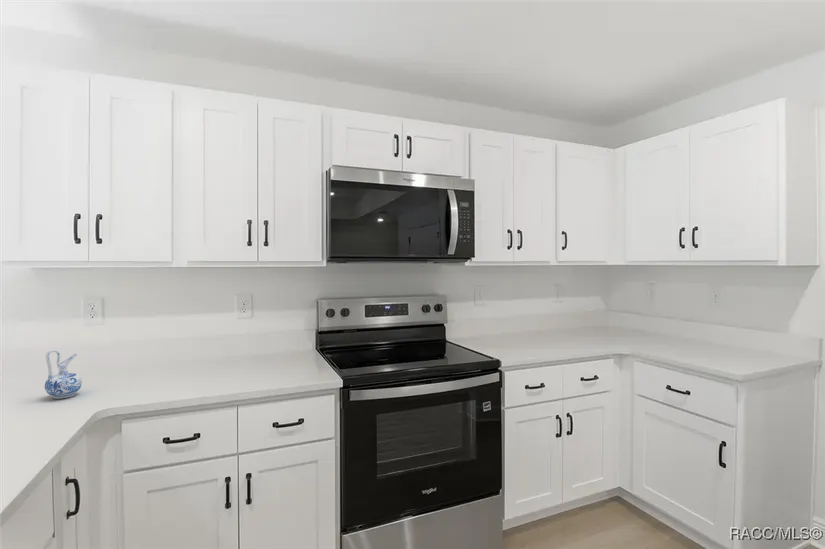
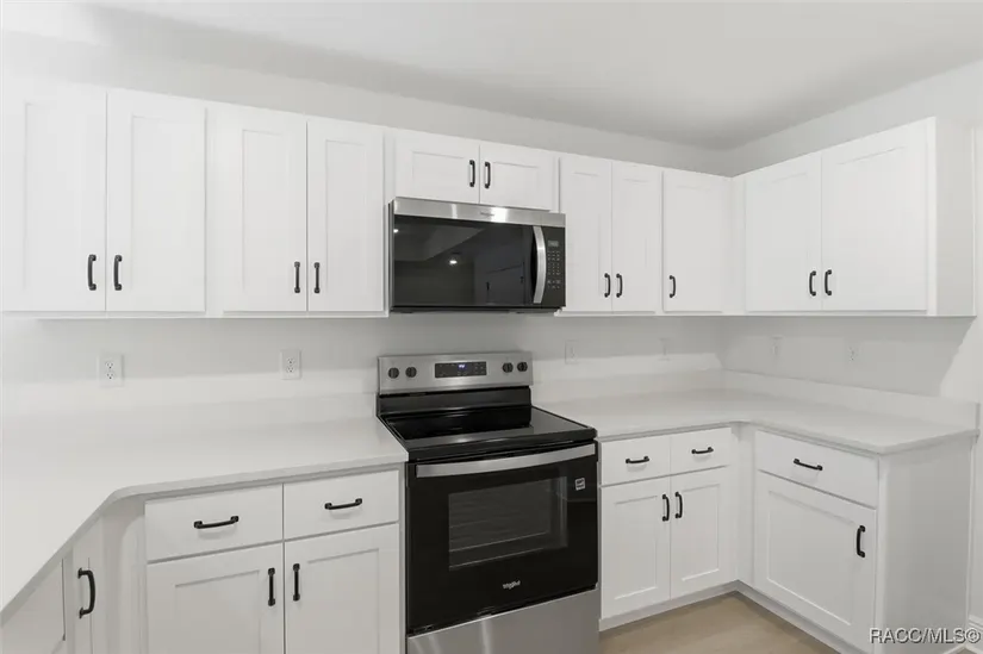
- ceramic pitcher (63, 372)
